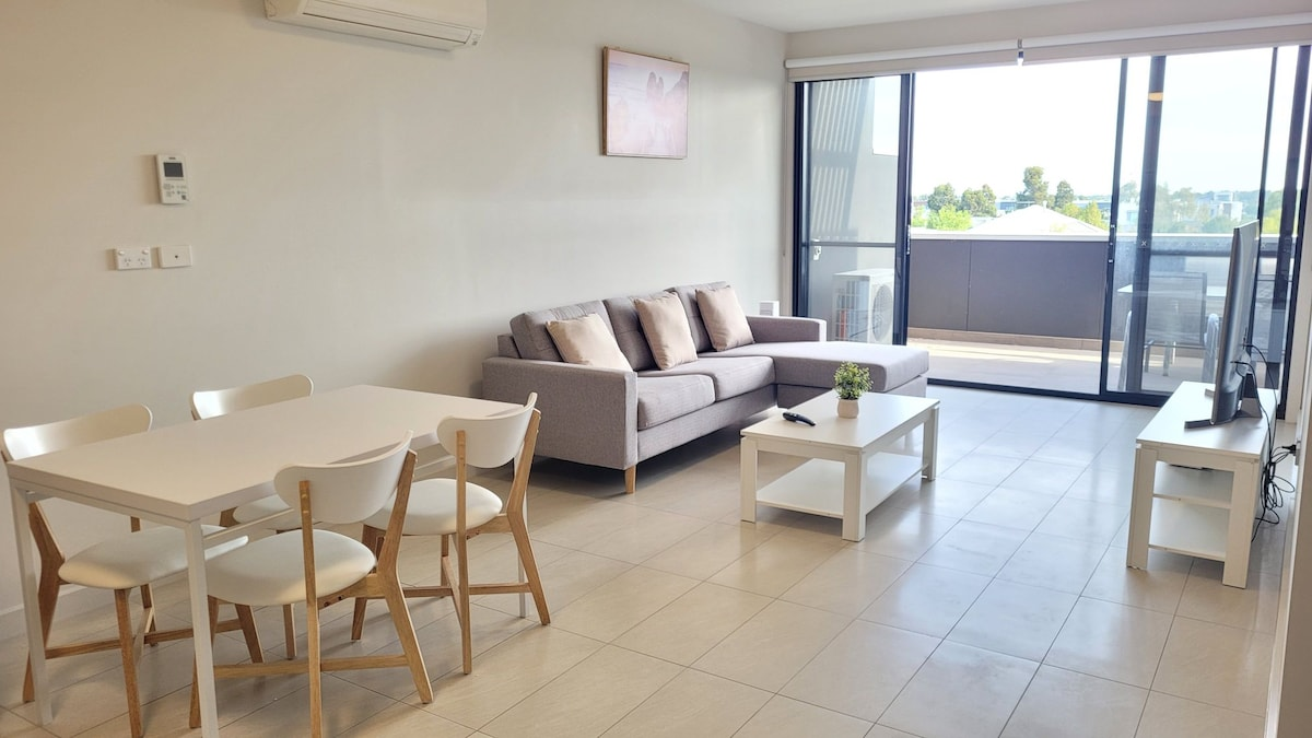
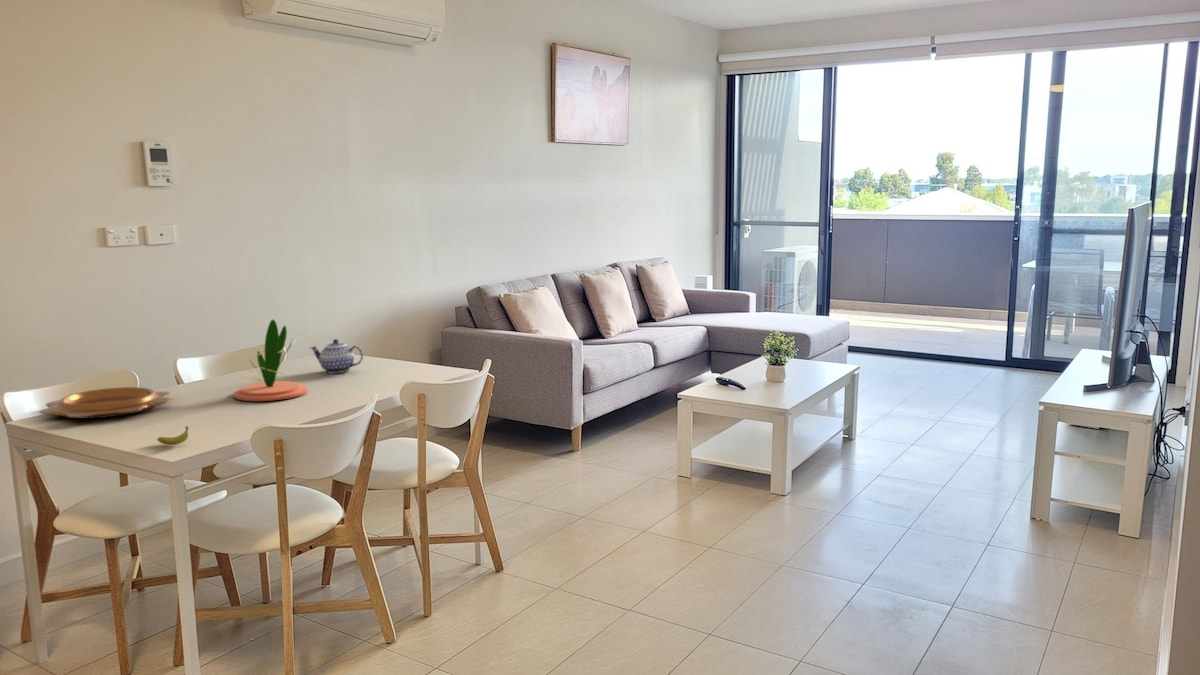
+ decorative bowl (107, 402)
+ fruit (171, 437)
+ plant (268, 355)
+ teapot (336, 355)
